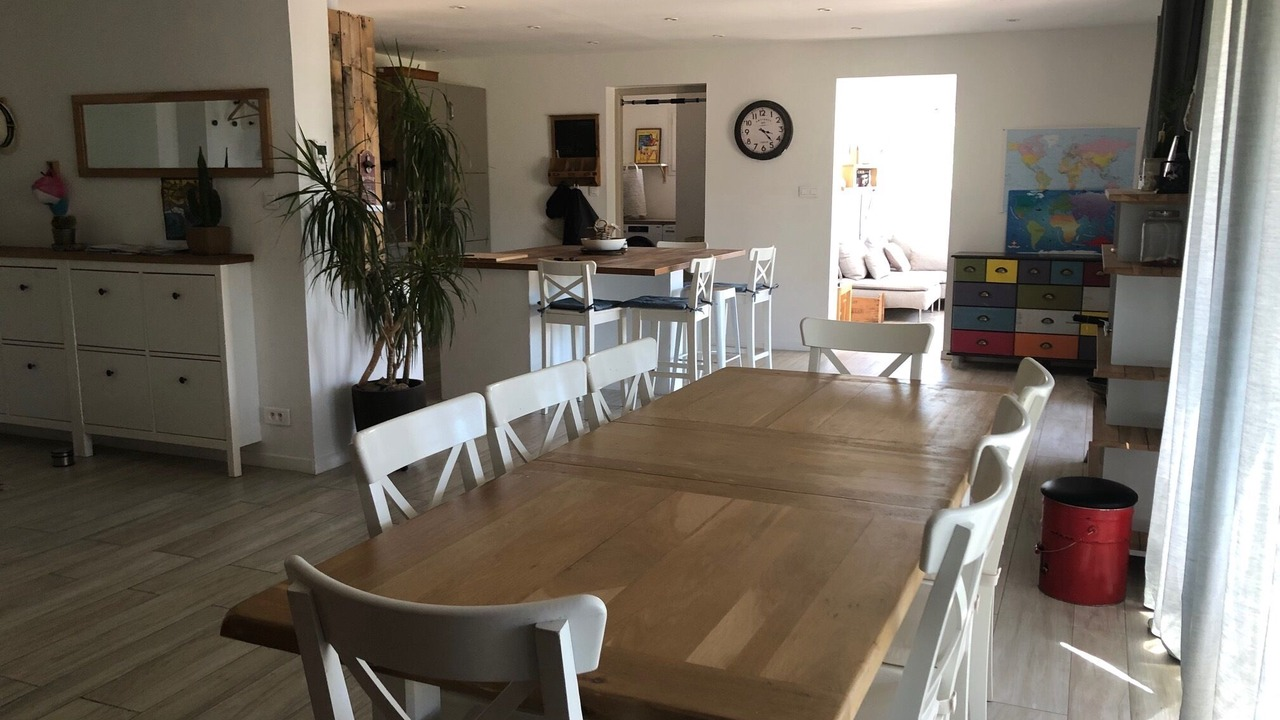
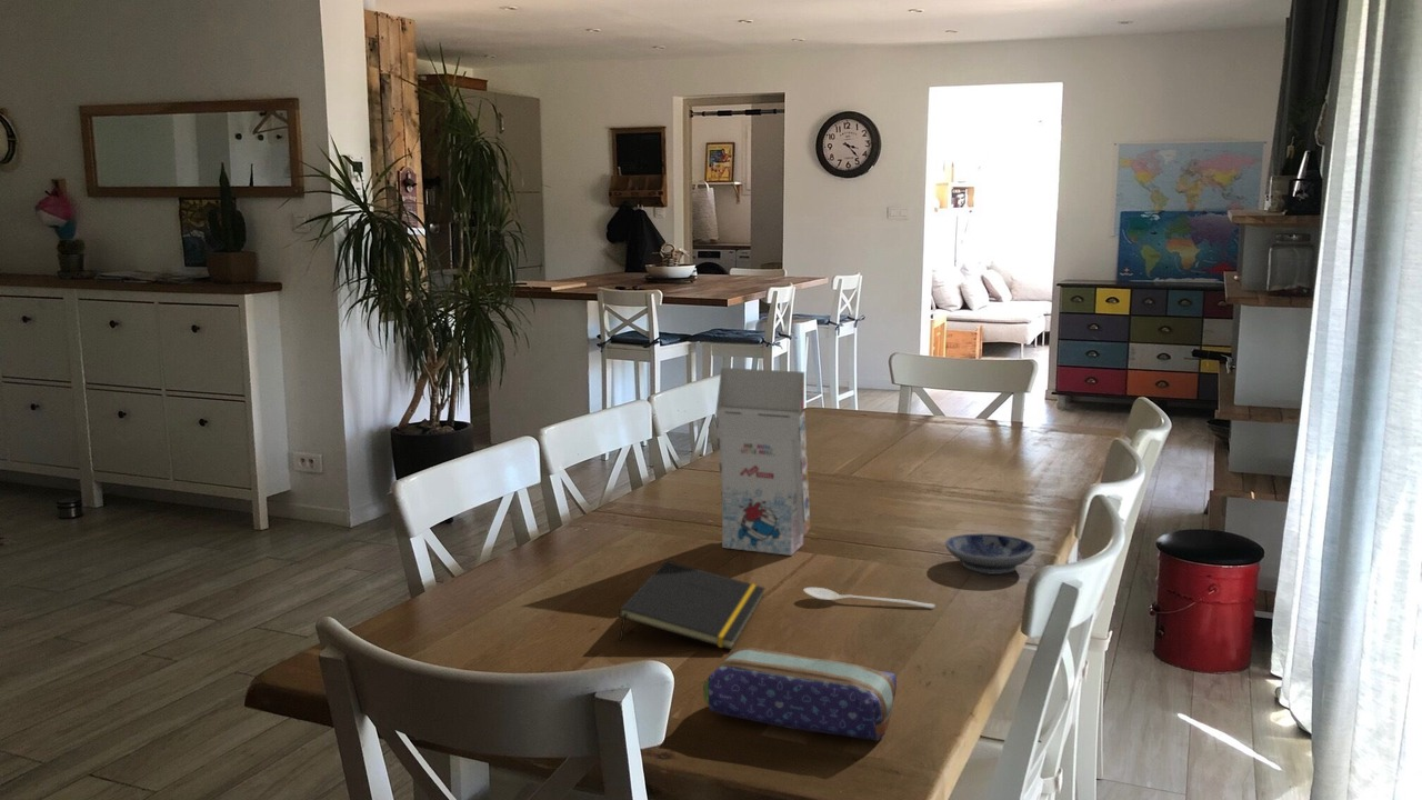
+ stirrer (868, 598)
+ pencil case (799, 690)
+ notepad (695, 601)
+ bowl (990, 554)
+ gift box (763, 458)
